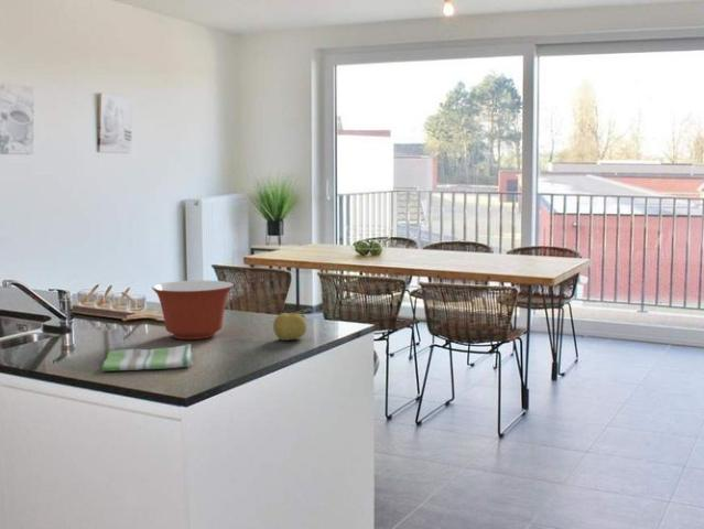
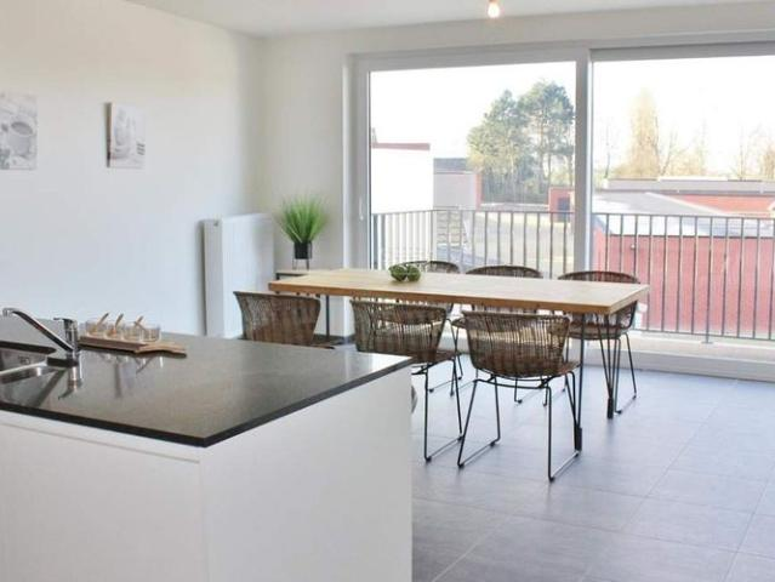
- dish towel (149, 357)
- fruit (290, 326)
- mixing bowl (193, 310)
